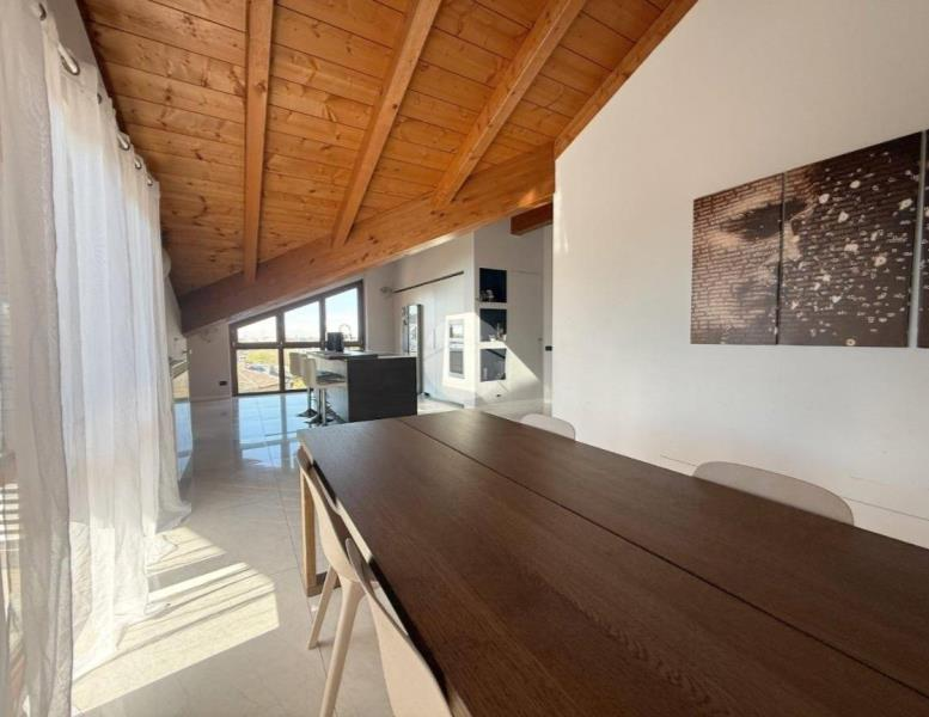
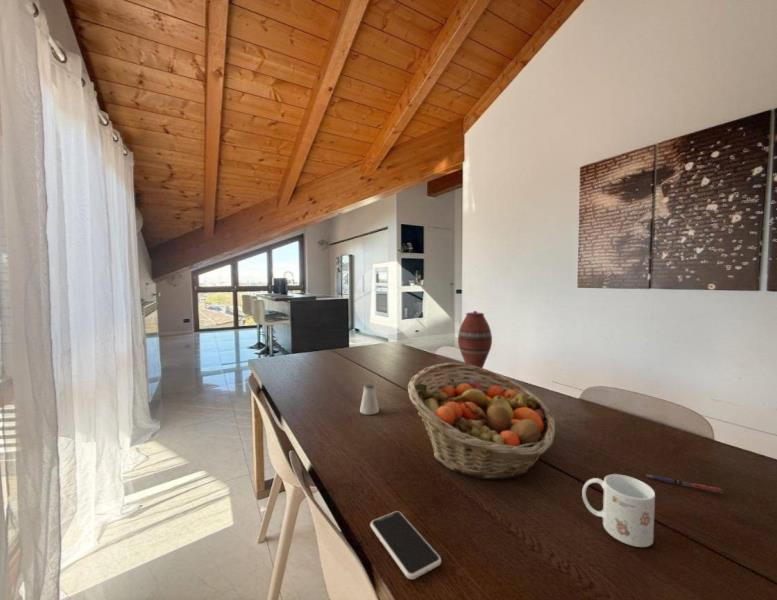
+ smartphone (403, 541)
+ saltshaker (369, 397)
+ pen (682, 482)
+ vase (474, 347)
+ mug (616, 504)
+ fruit basket (480, 412)
